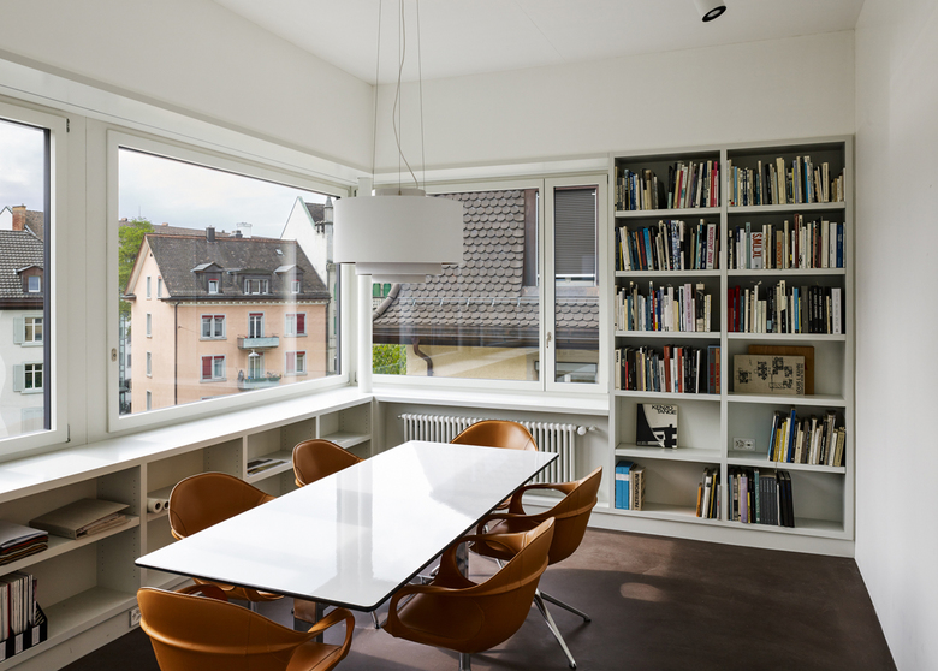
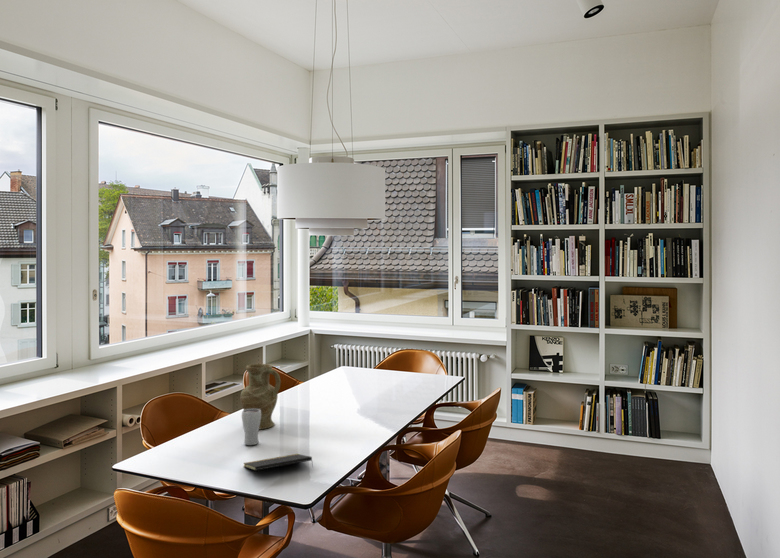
+ drinking glass (251, 427)
+ notepad (277, 461)
+ vase (260, 396)
